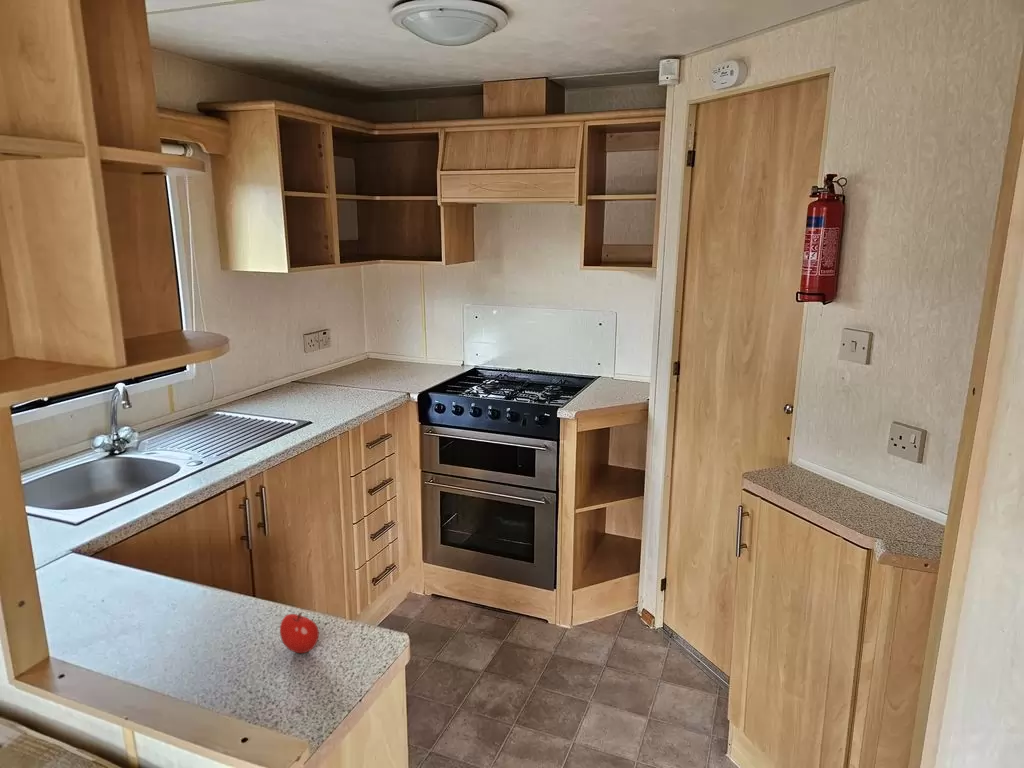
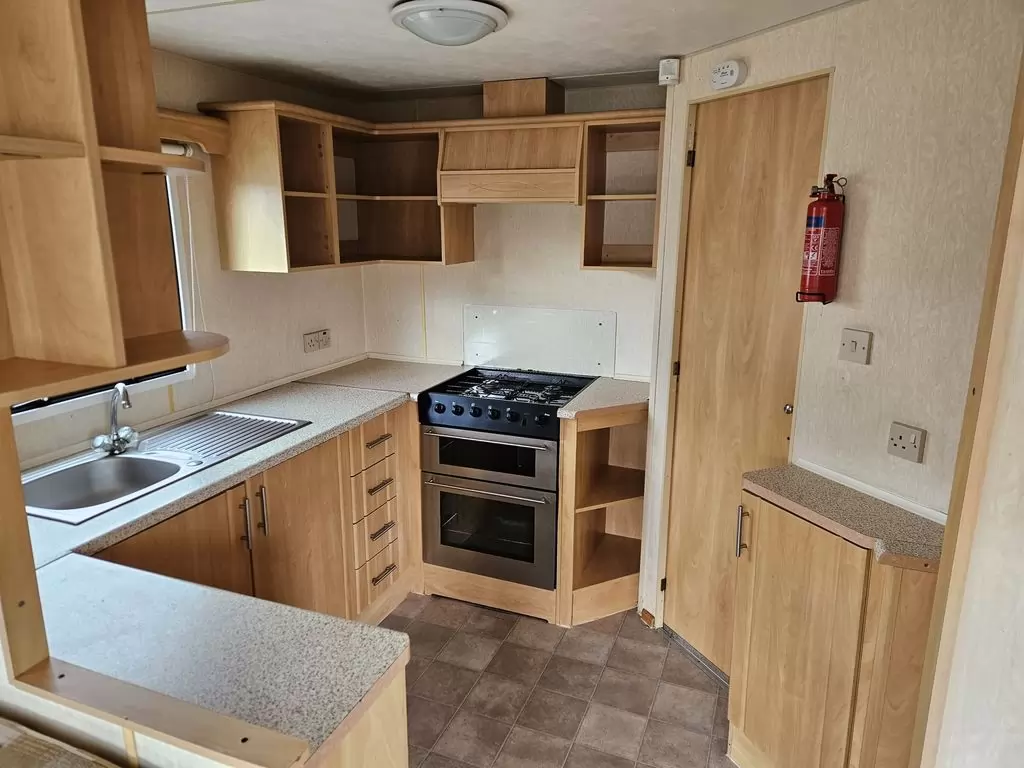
- apple (299, 631)
